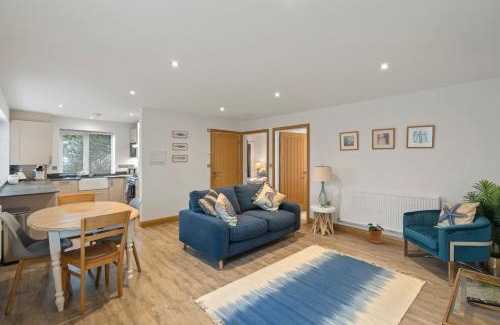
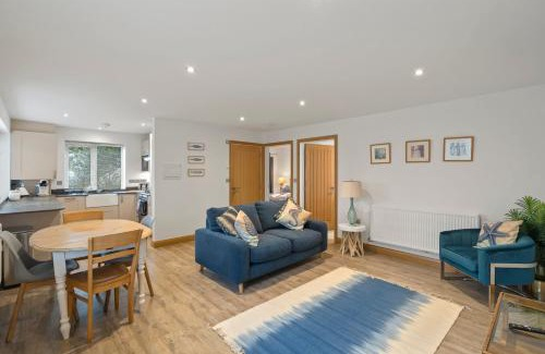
- potted plant (373, 233)
